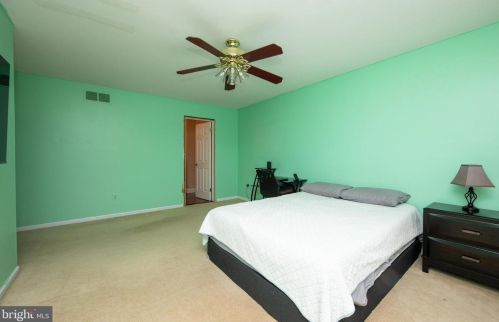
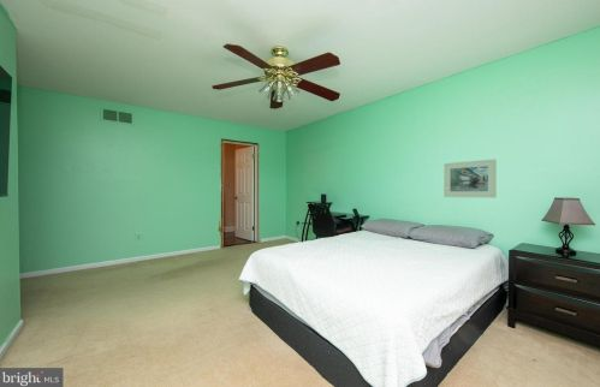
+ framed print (468, 179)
